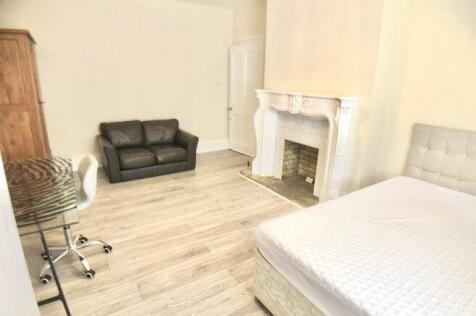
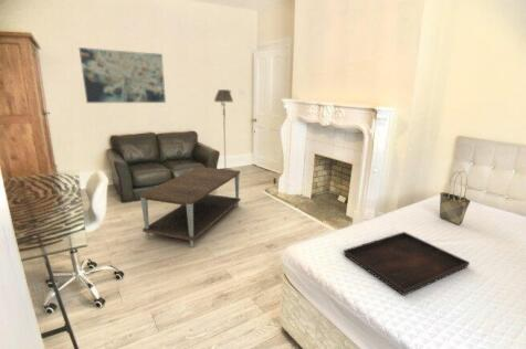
+ serving tray (403, 258)
+ floor lamp (224, 131)
+ coffee table (197, 200)
+ wall art (125, 77)
+ tote bag (454, 197)
